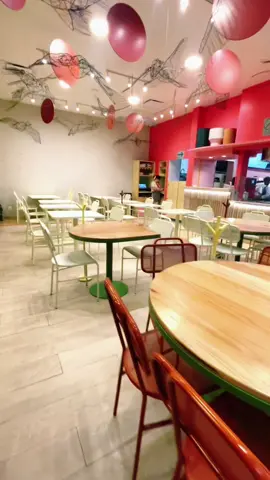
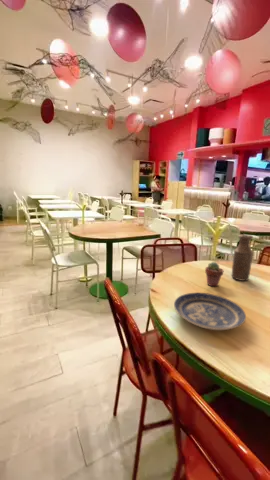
+ bottle (242, 257)
+ potted succulent (213, 273)
+ plate (208, 312)
